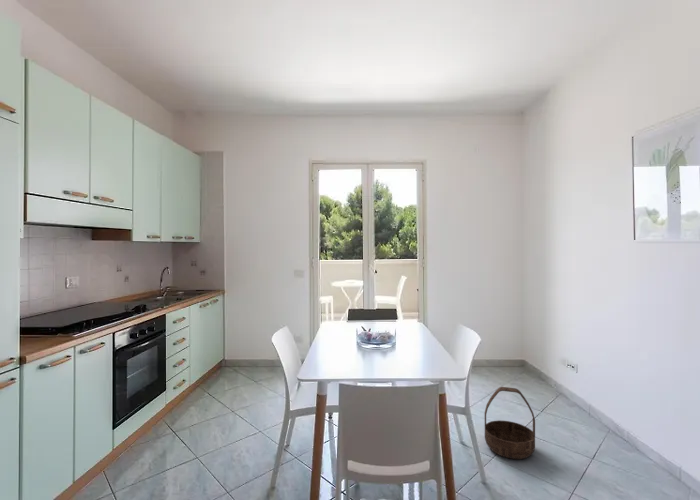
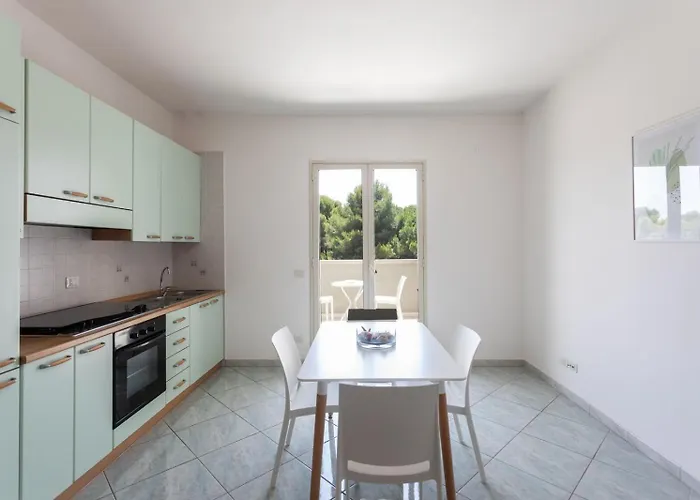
- basket (509, 421)
